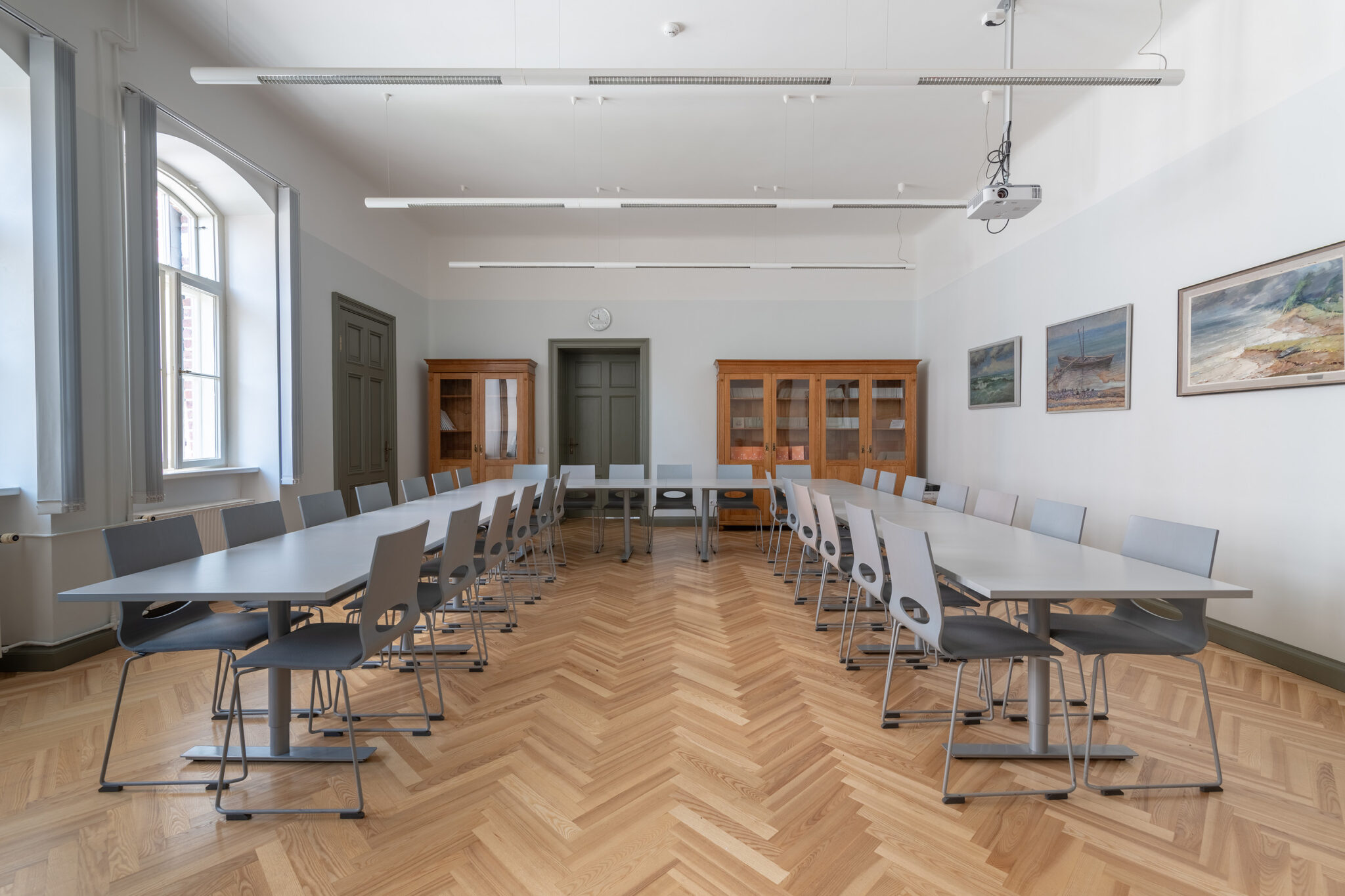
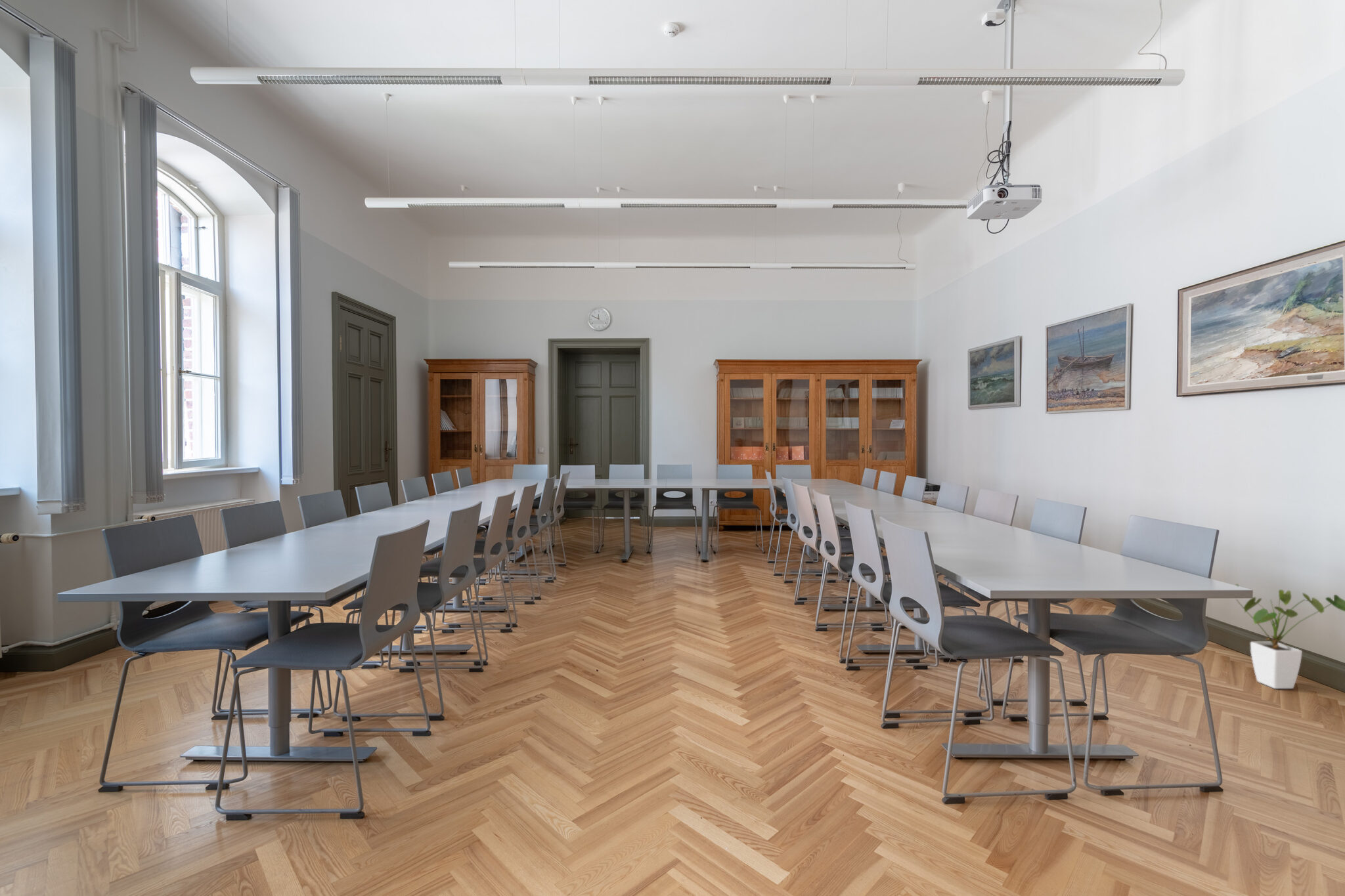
+ house plant (1283, 637)
